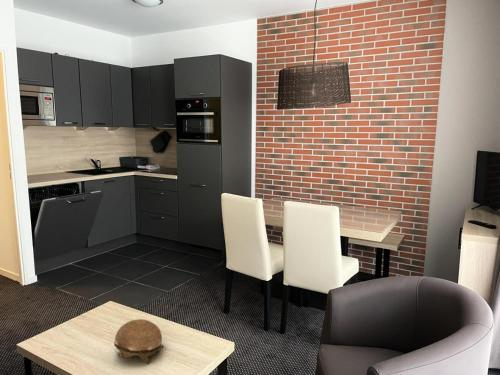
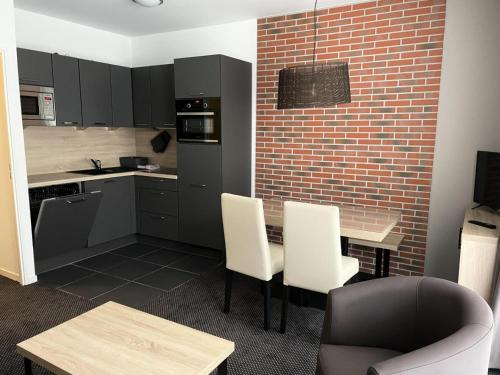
- decorative bowl (137, 338)
